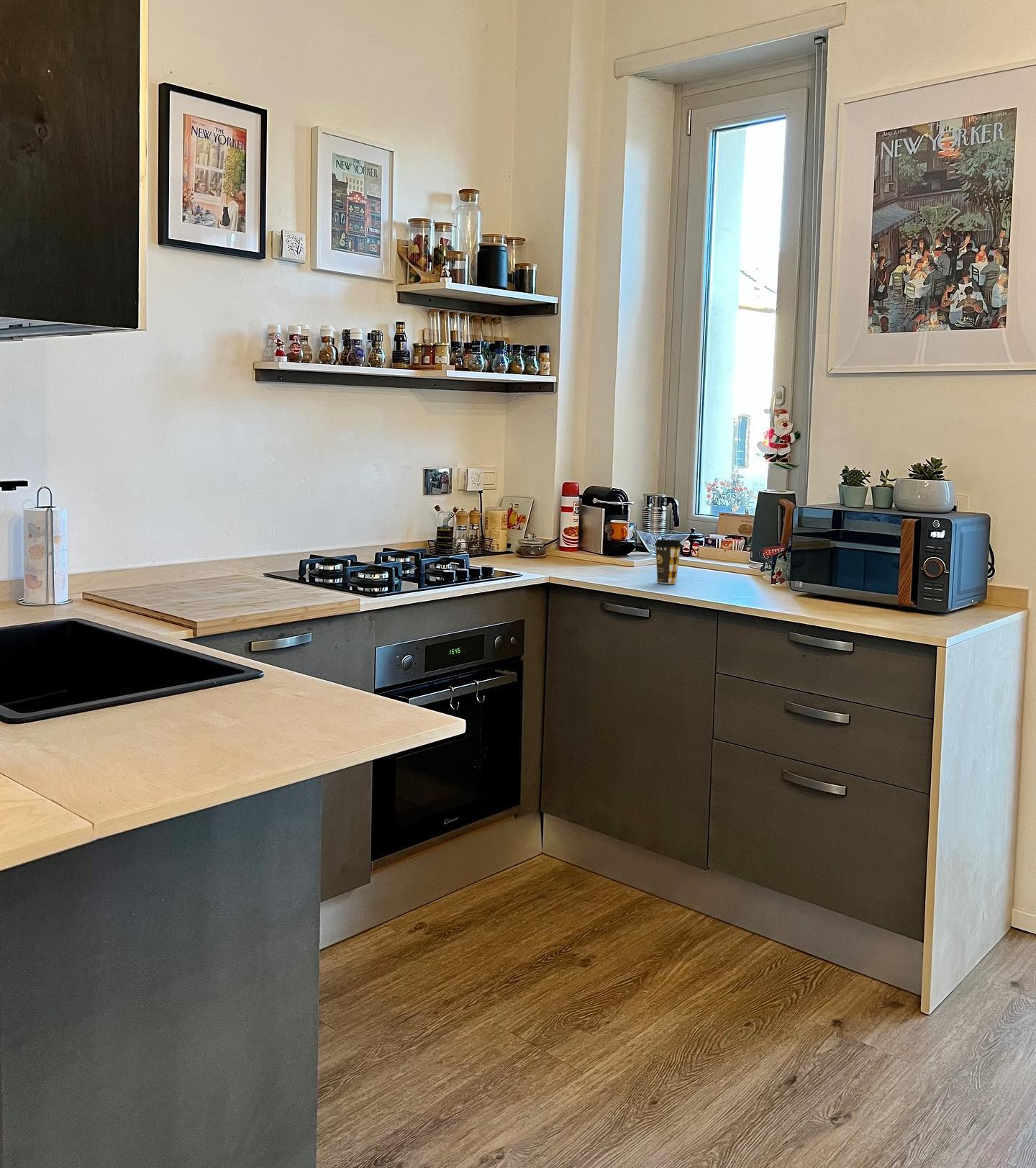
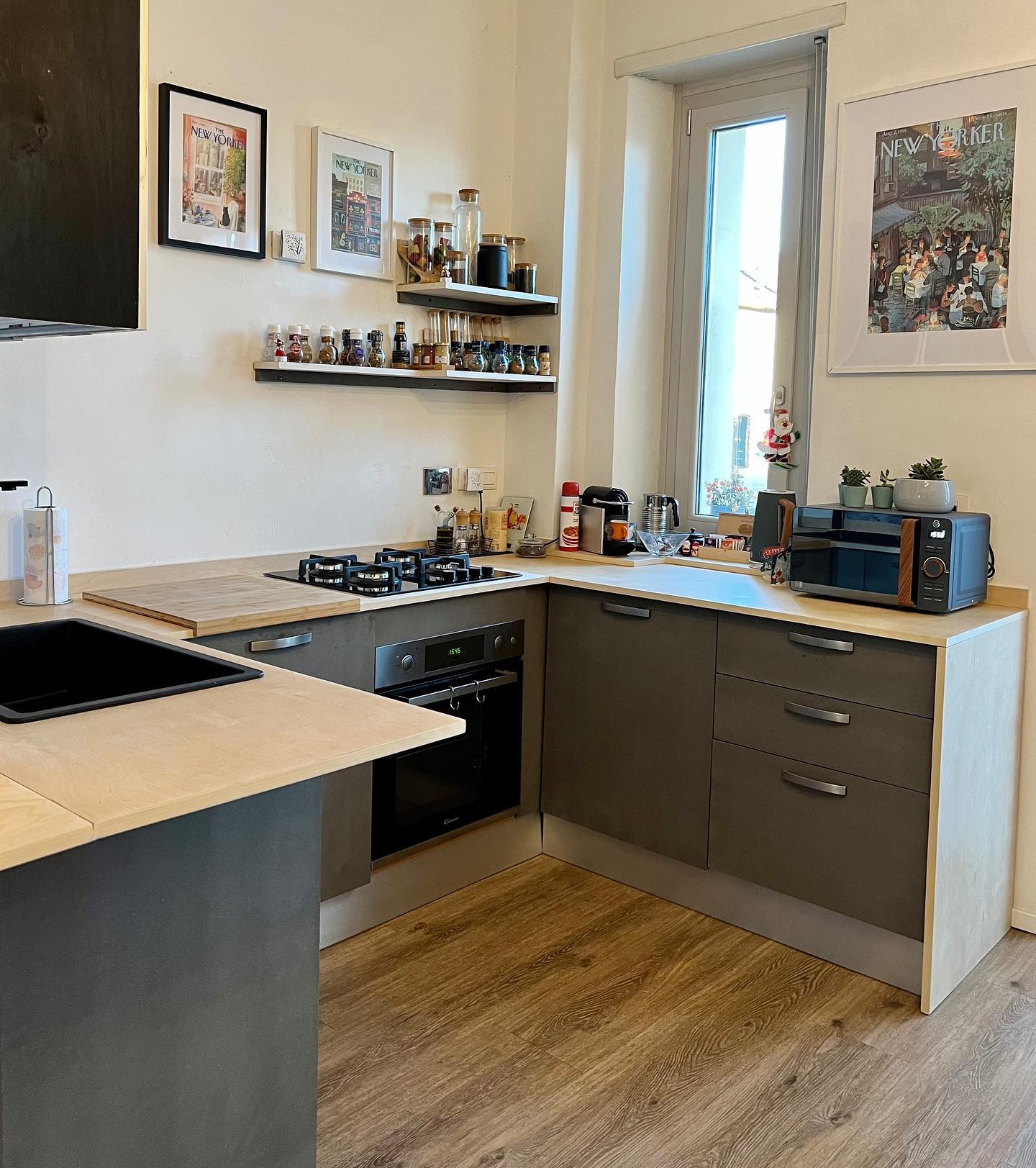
- coffee cup (667, 561)
